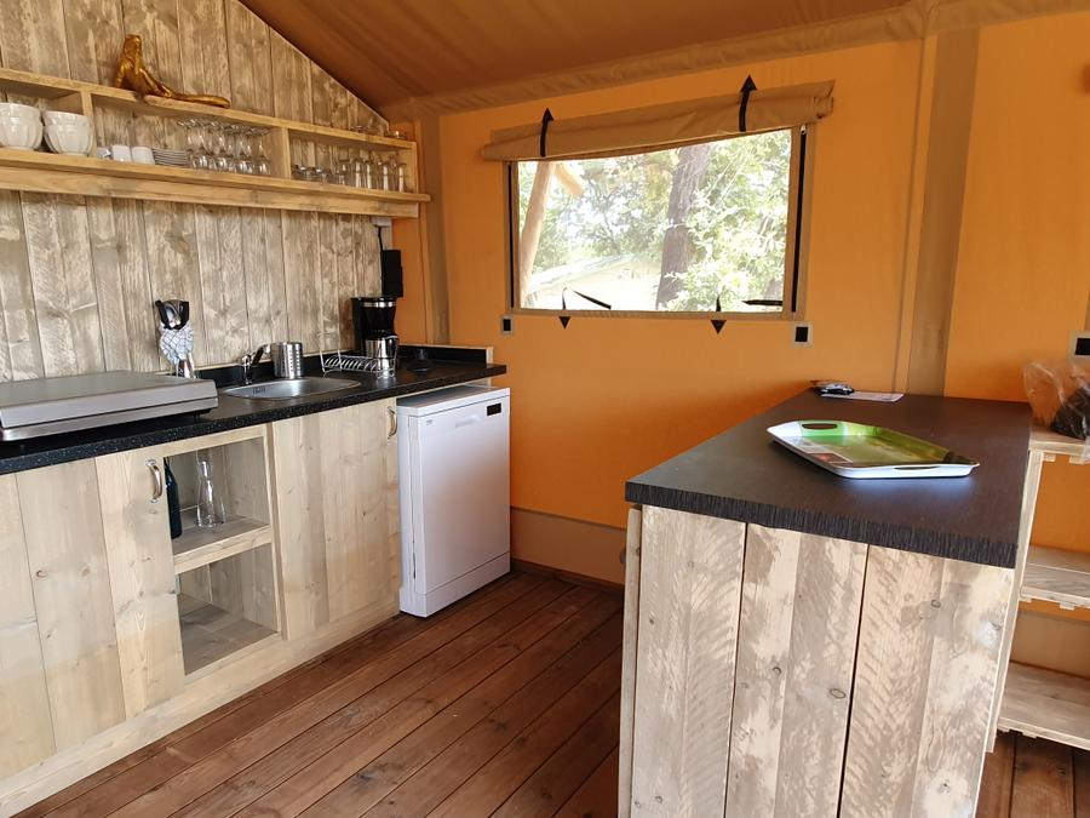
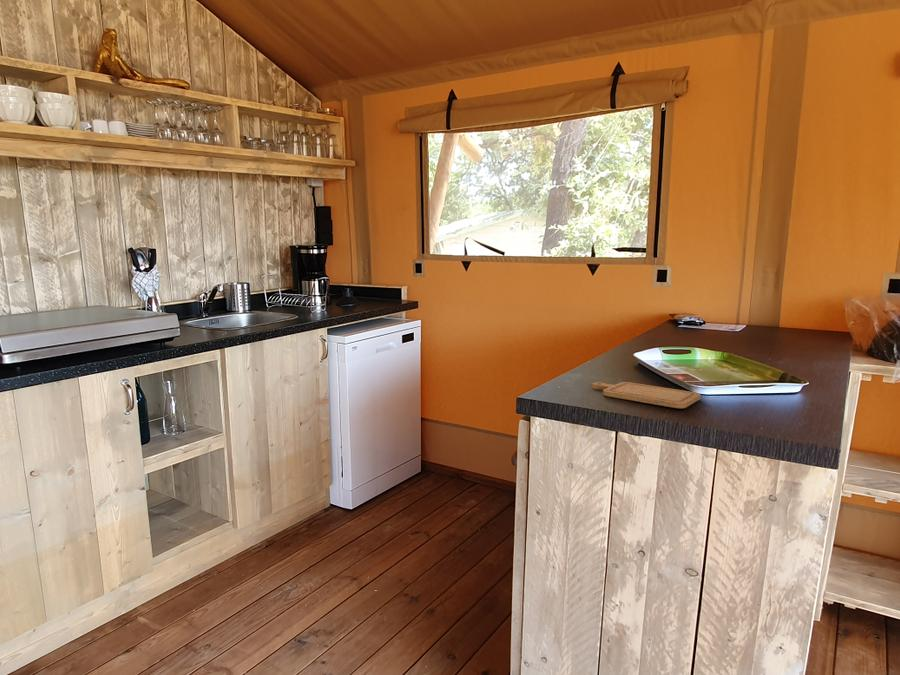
+ chopping board (640, 392)
